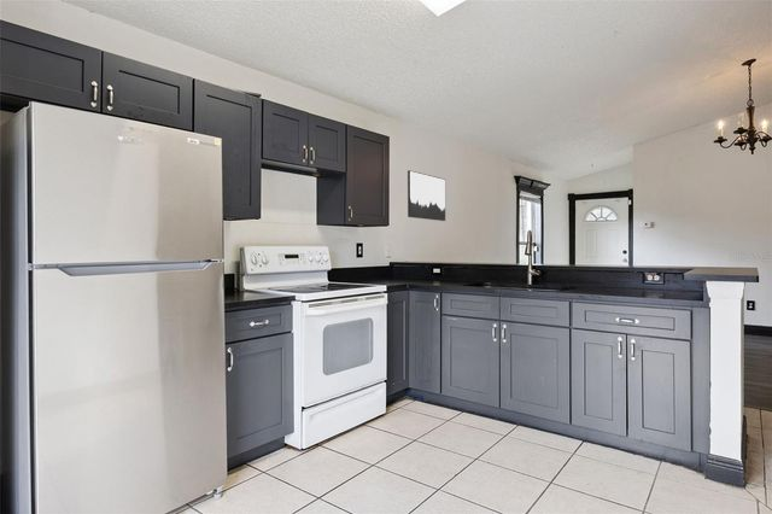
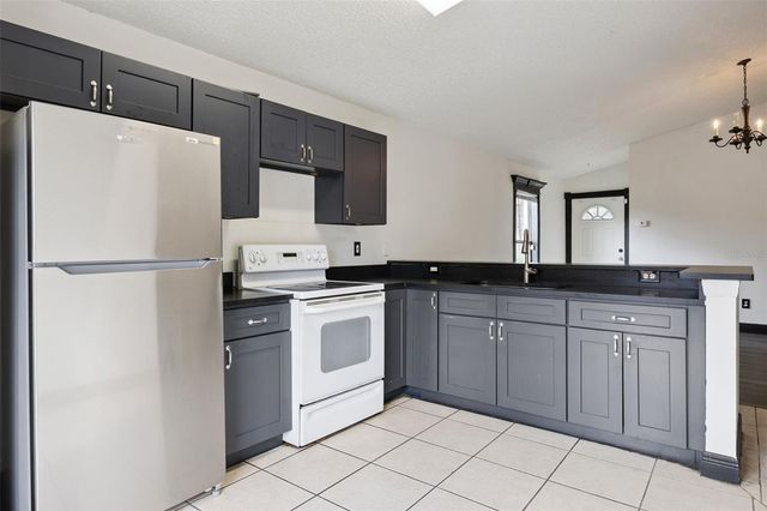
- wall art (427, 197)
